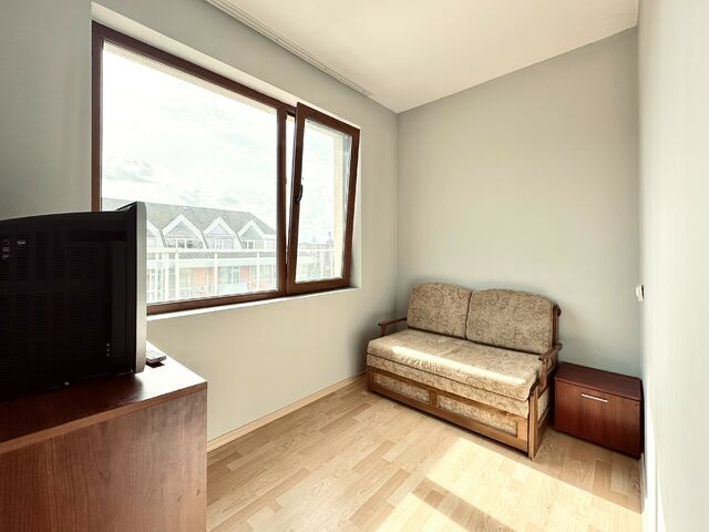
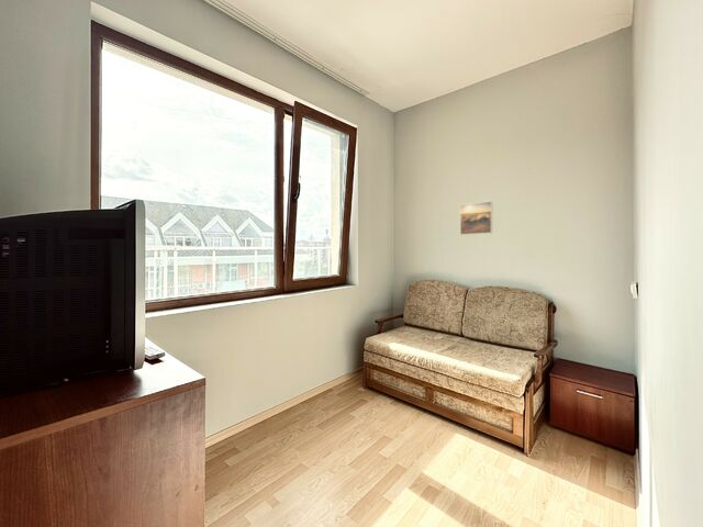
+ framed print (476, 218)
